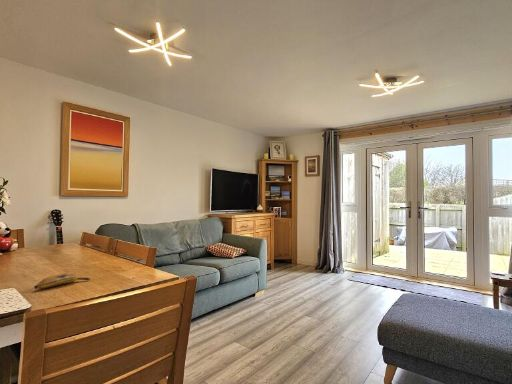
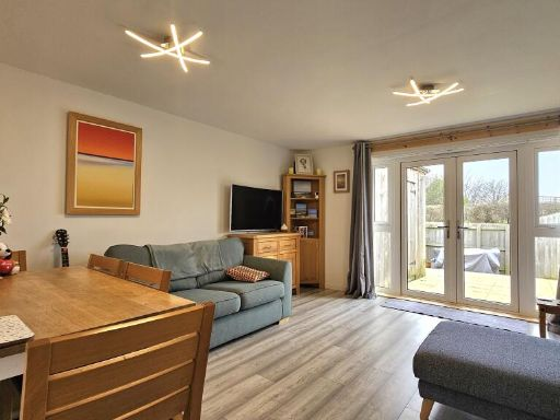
- banana (62, 279)
